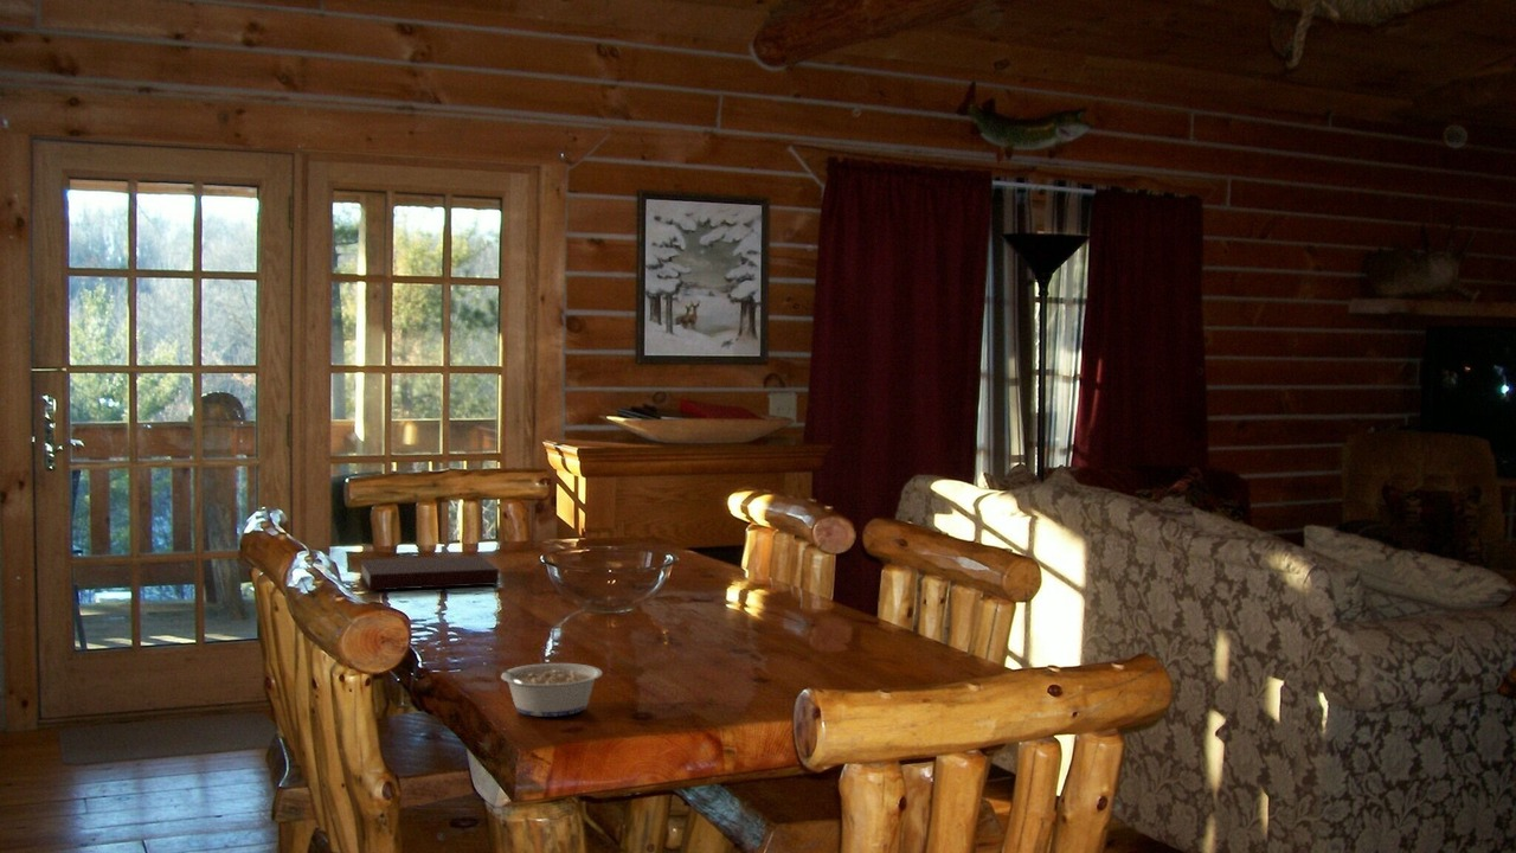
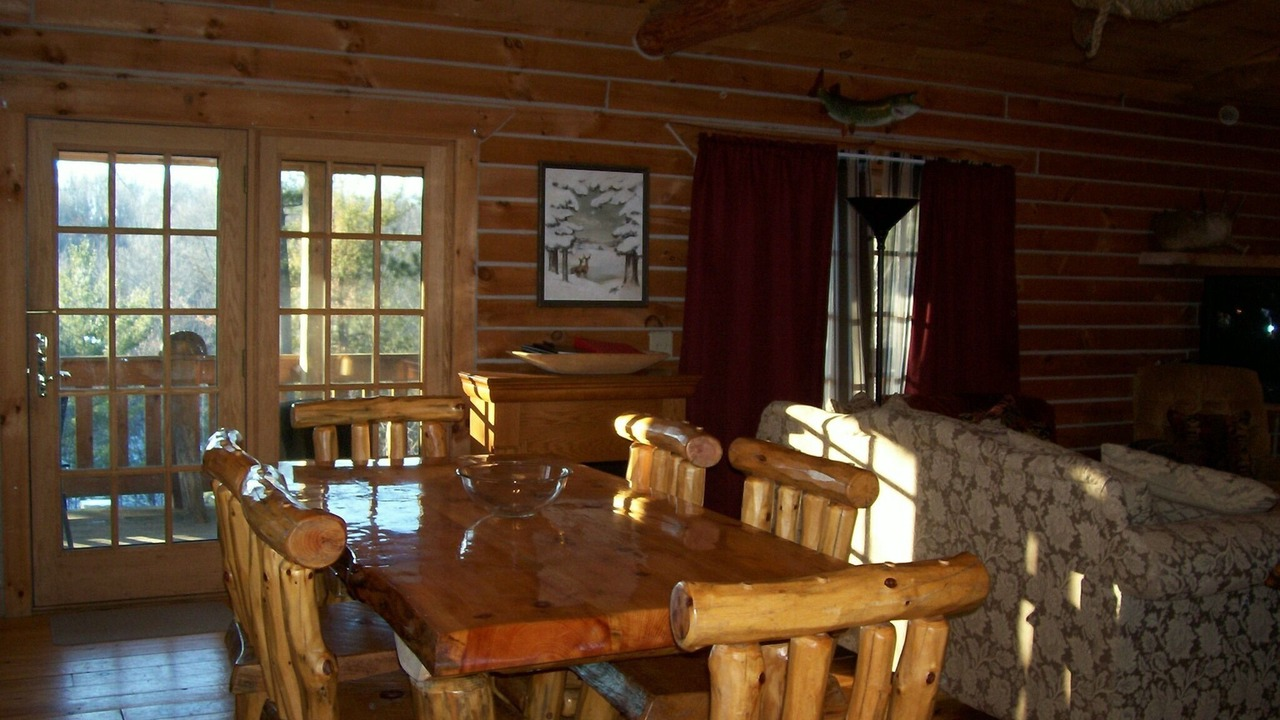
- legume (547, 687)
- notebook (428, 572)
